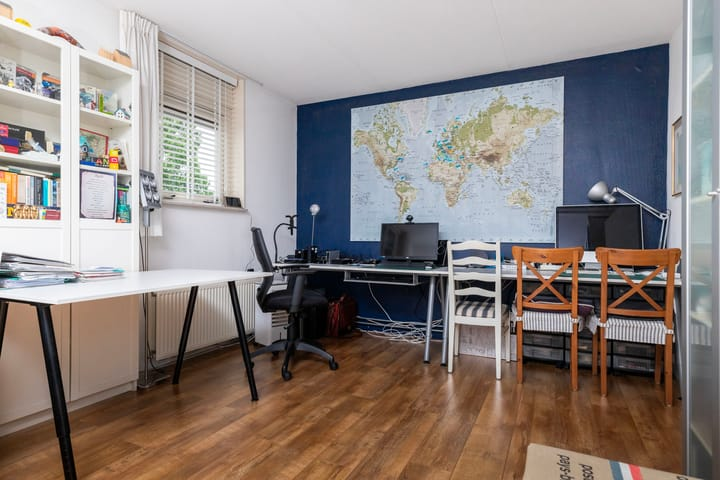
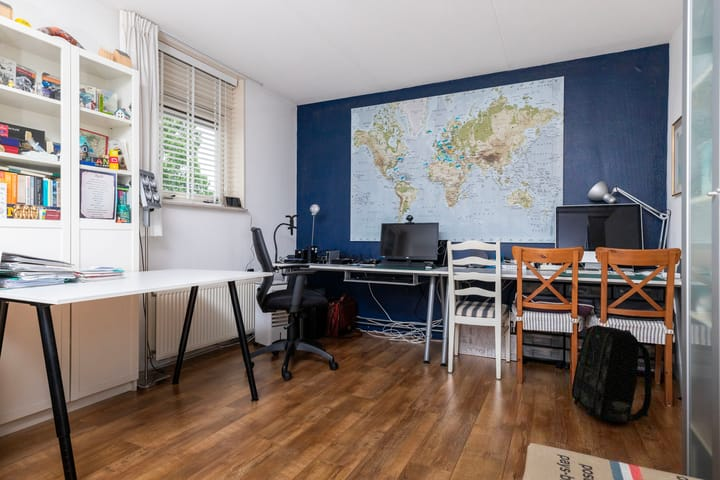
+ backpack (611, 370)
